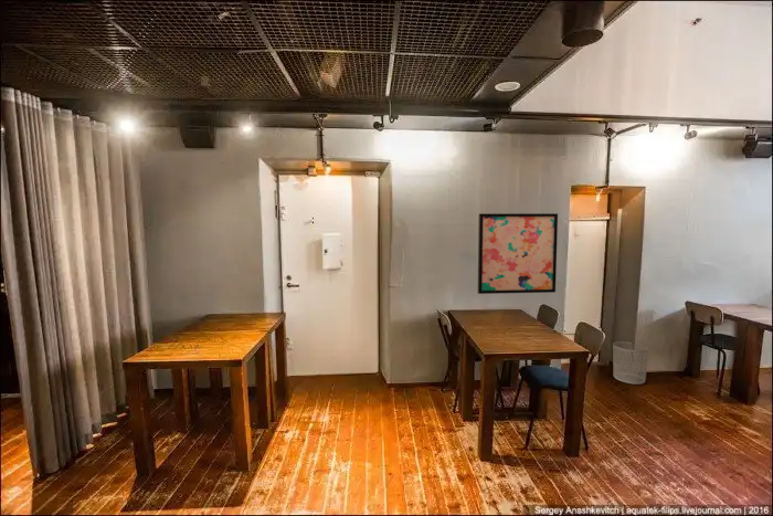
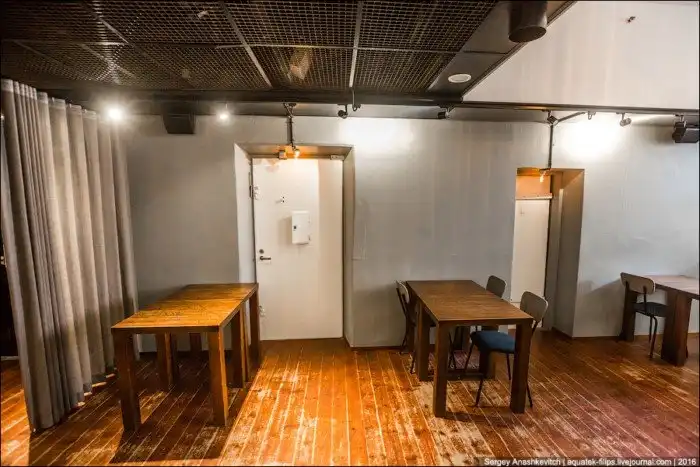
- waste bin (629, 362)
- wall art (517, 253)
